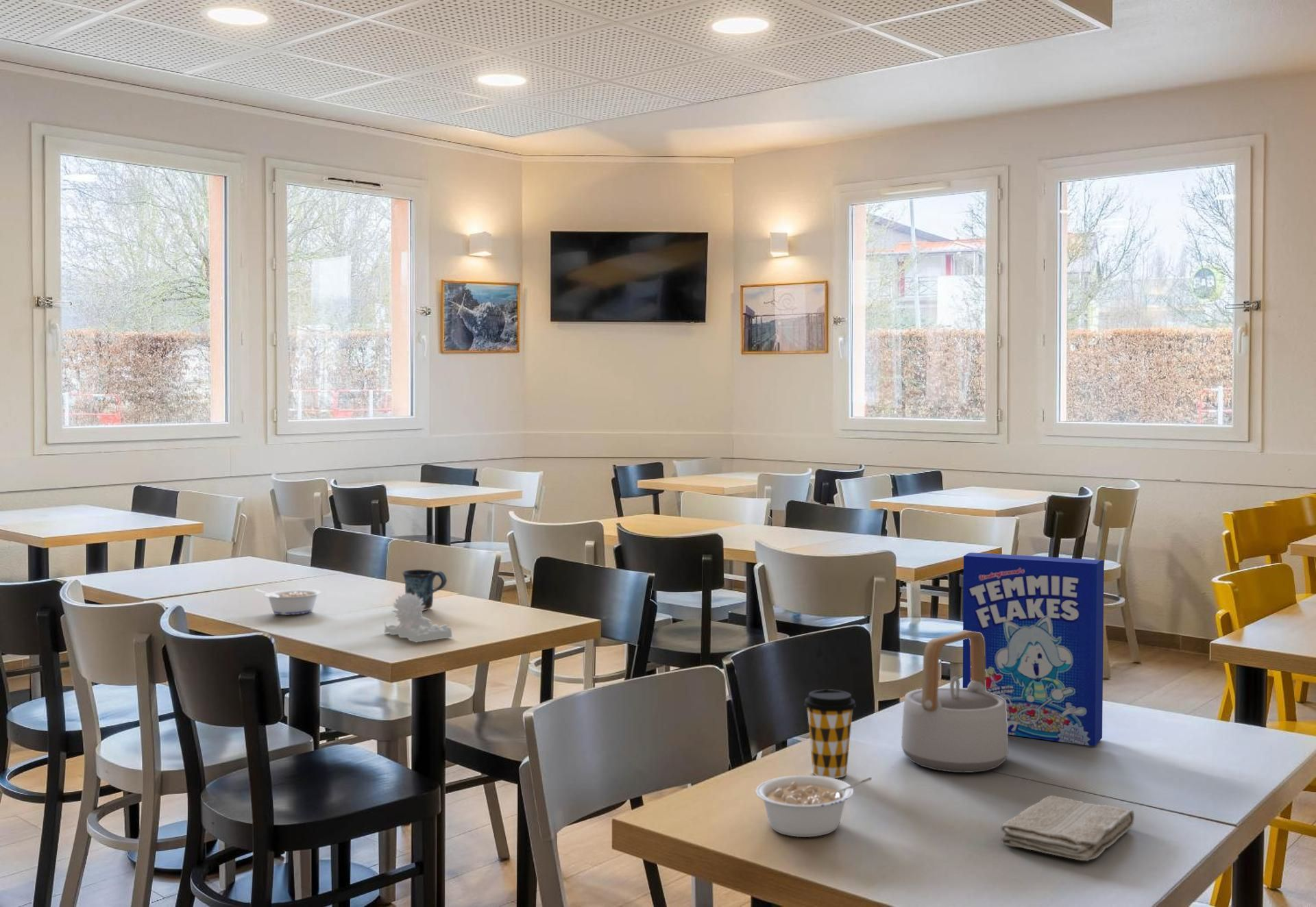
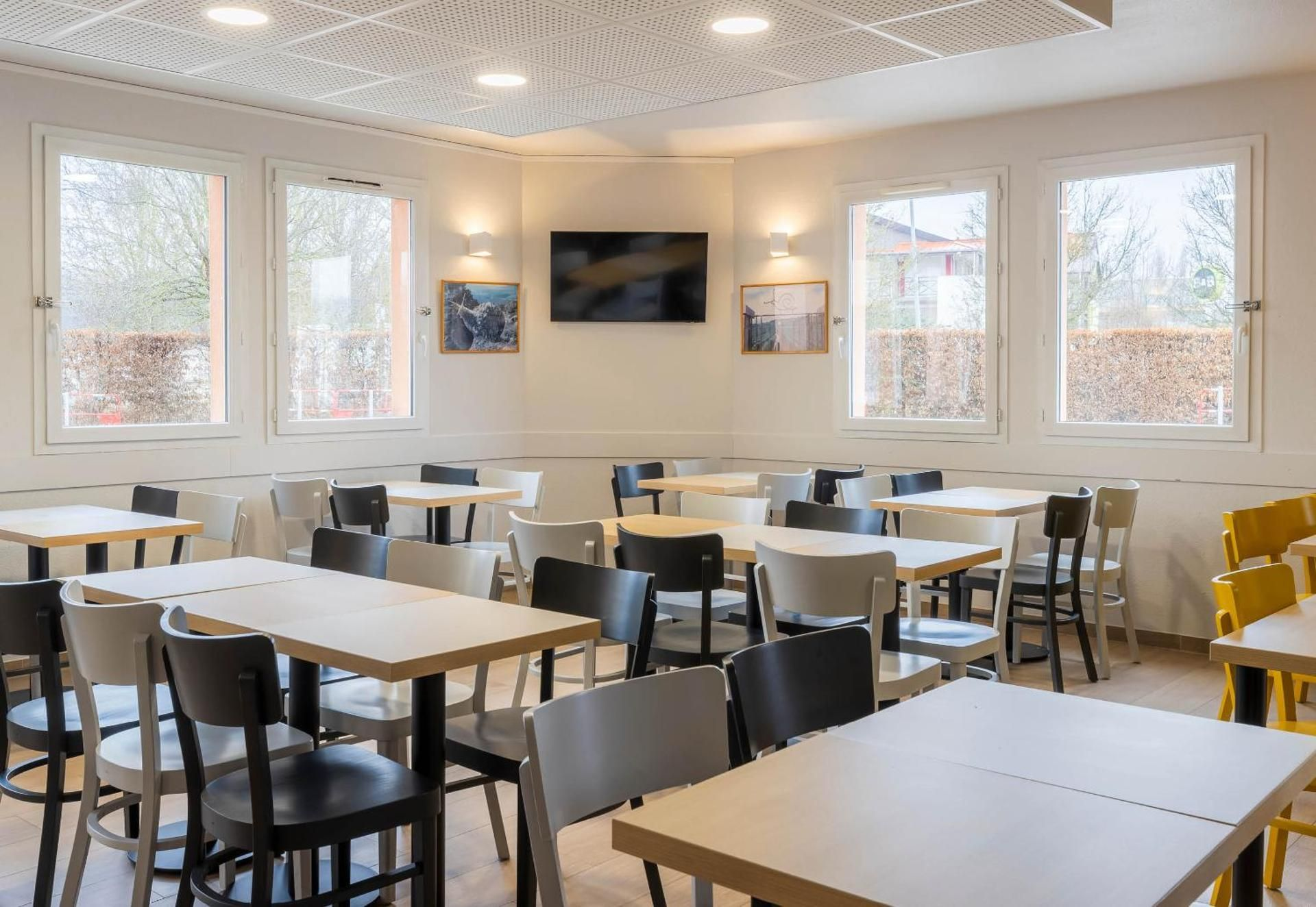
- legume (291, 601)
- succulent plant (417, 614)
- cereal box (1032, 645)
- legume (807, 803)
- teapot (960, 695)
- washcloth (1067, 824)
- mug (422, 590)
- coffee cup (829, 734)
